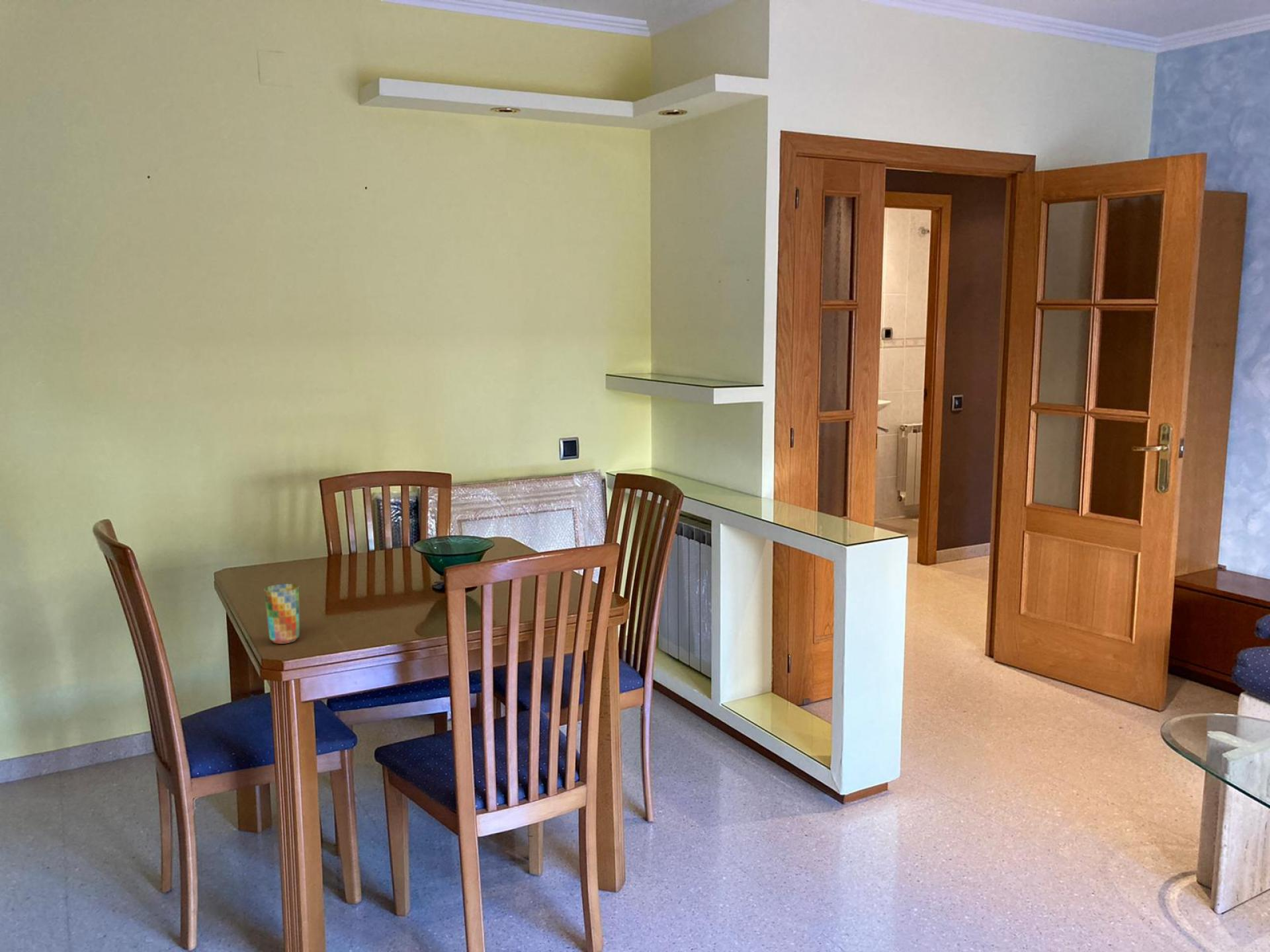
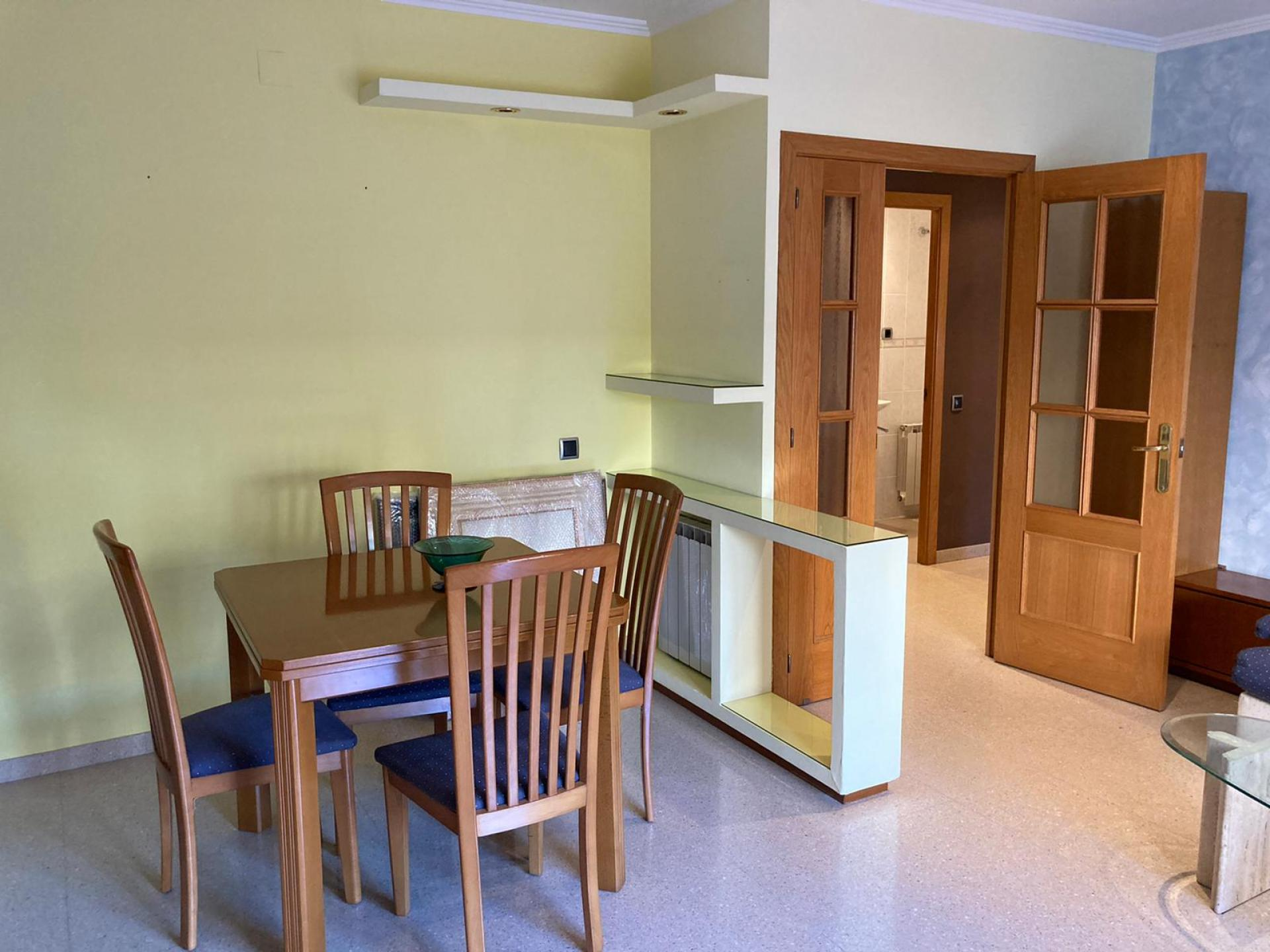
- cup (283, 614)
